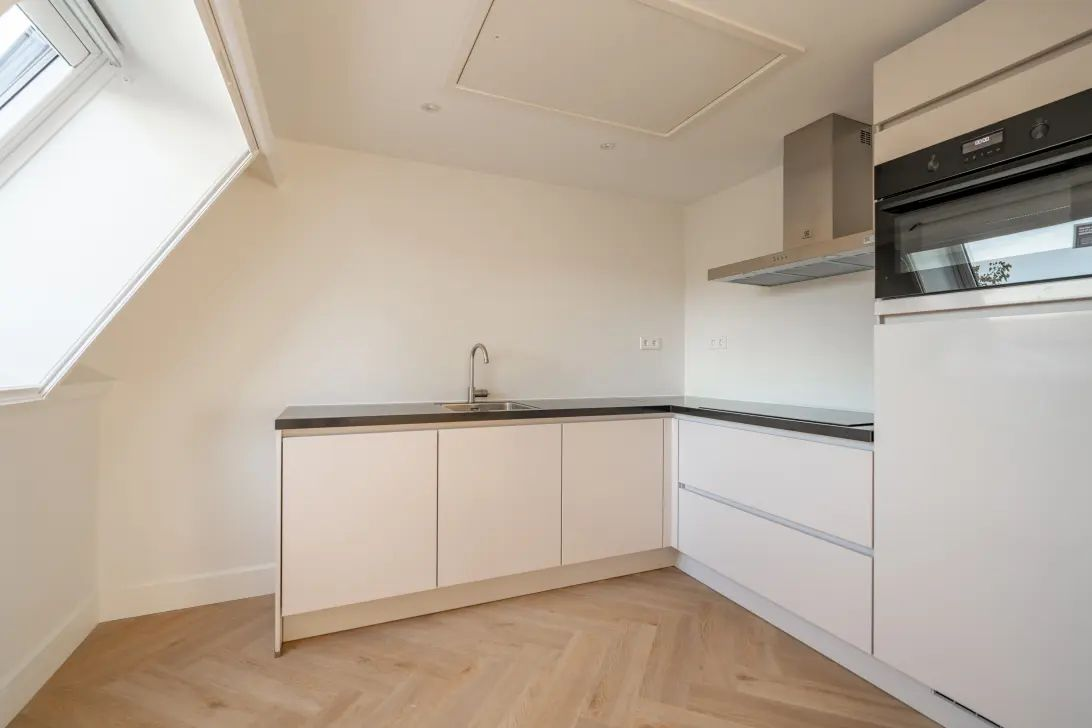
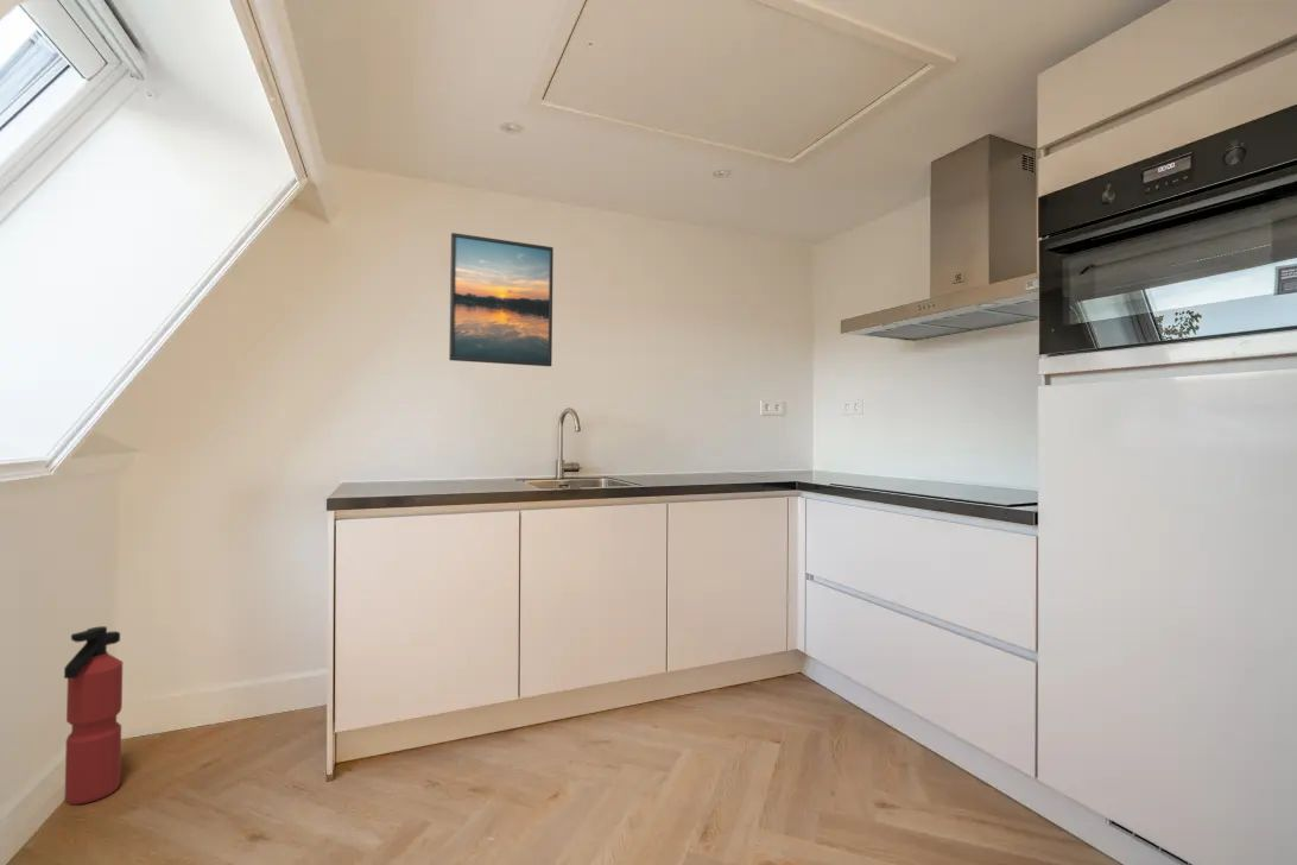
+ fire extinguisher (93, 711)
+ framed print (502, 302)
